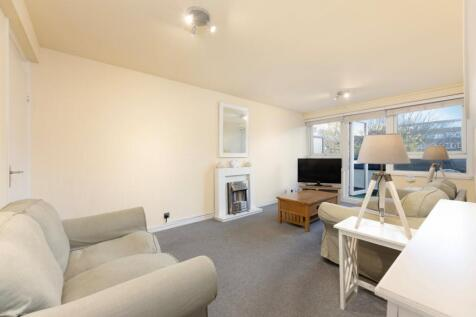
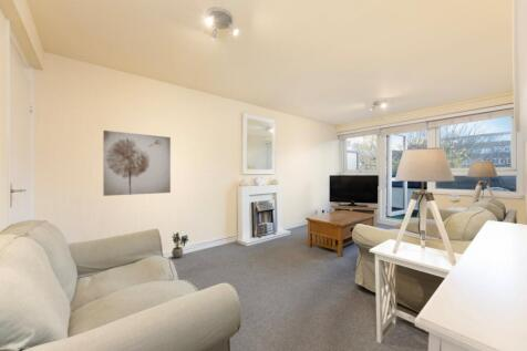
+ potted plant (178, 244)
+ wall art (140, 164)
